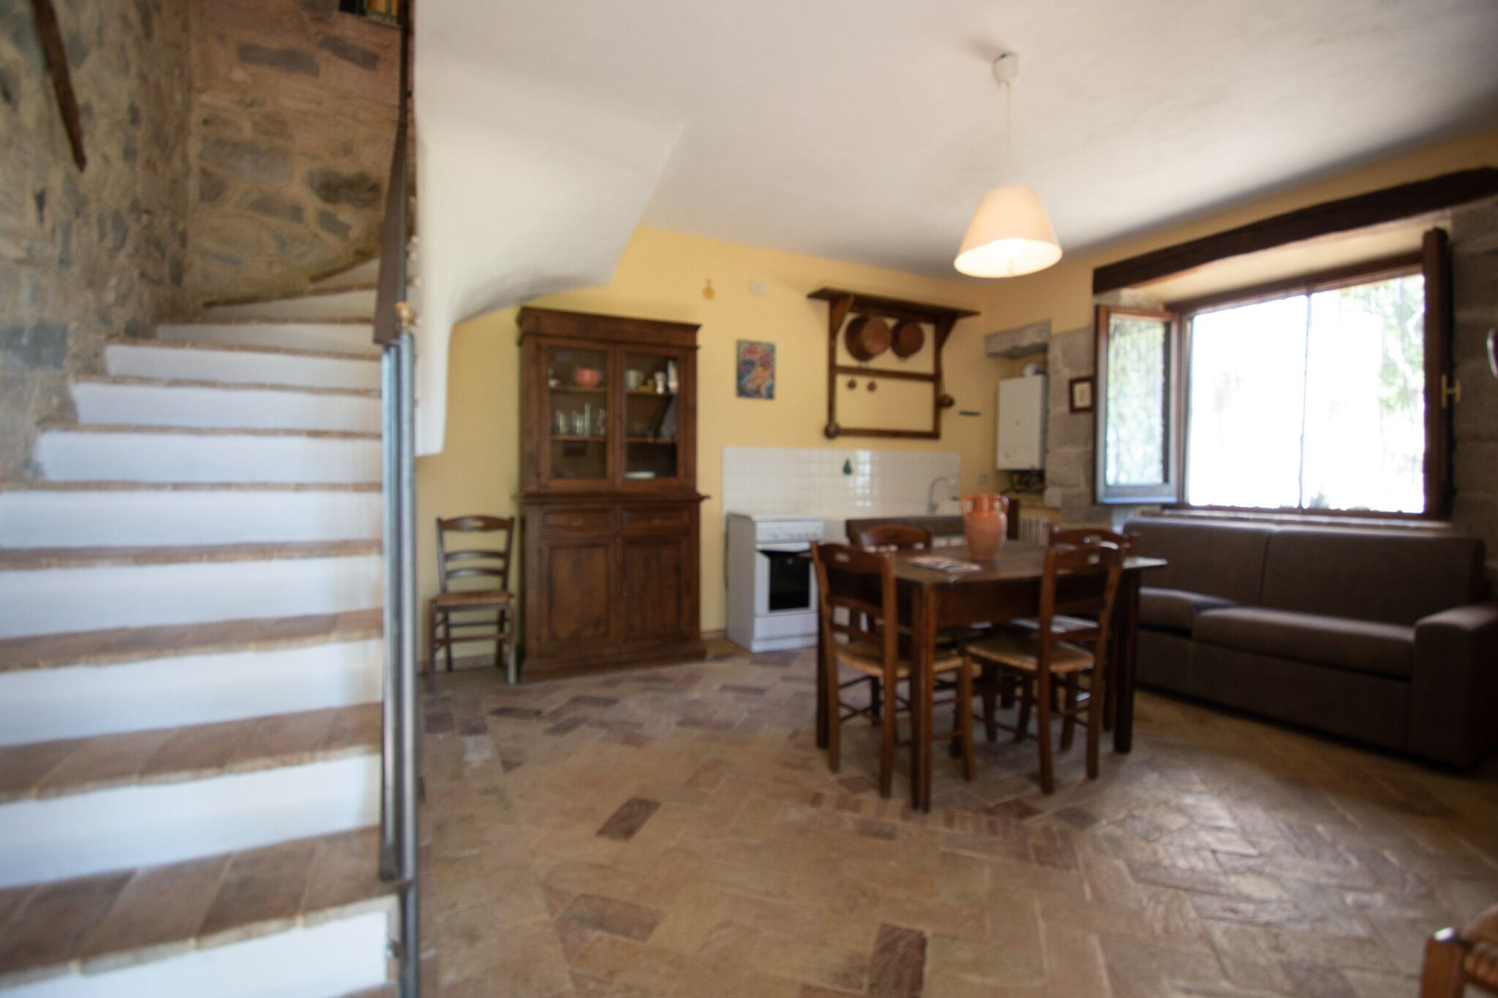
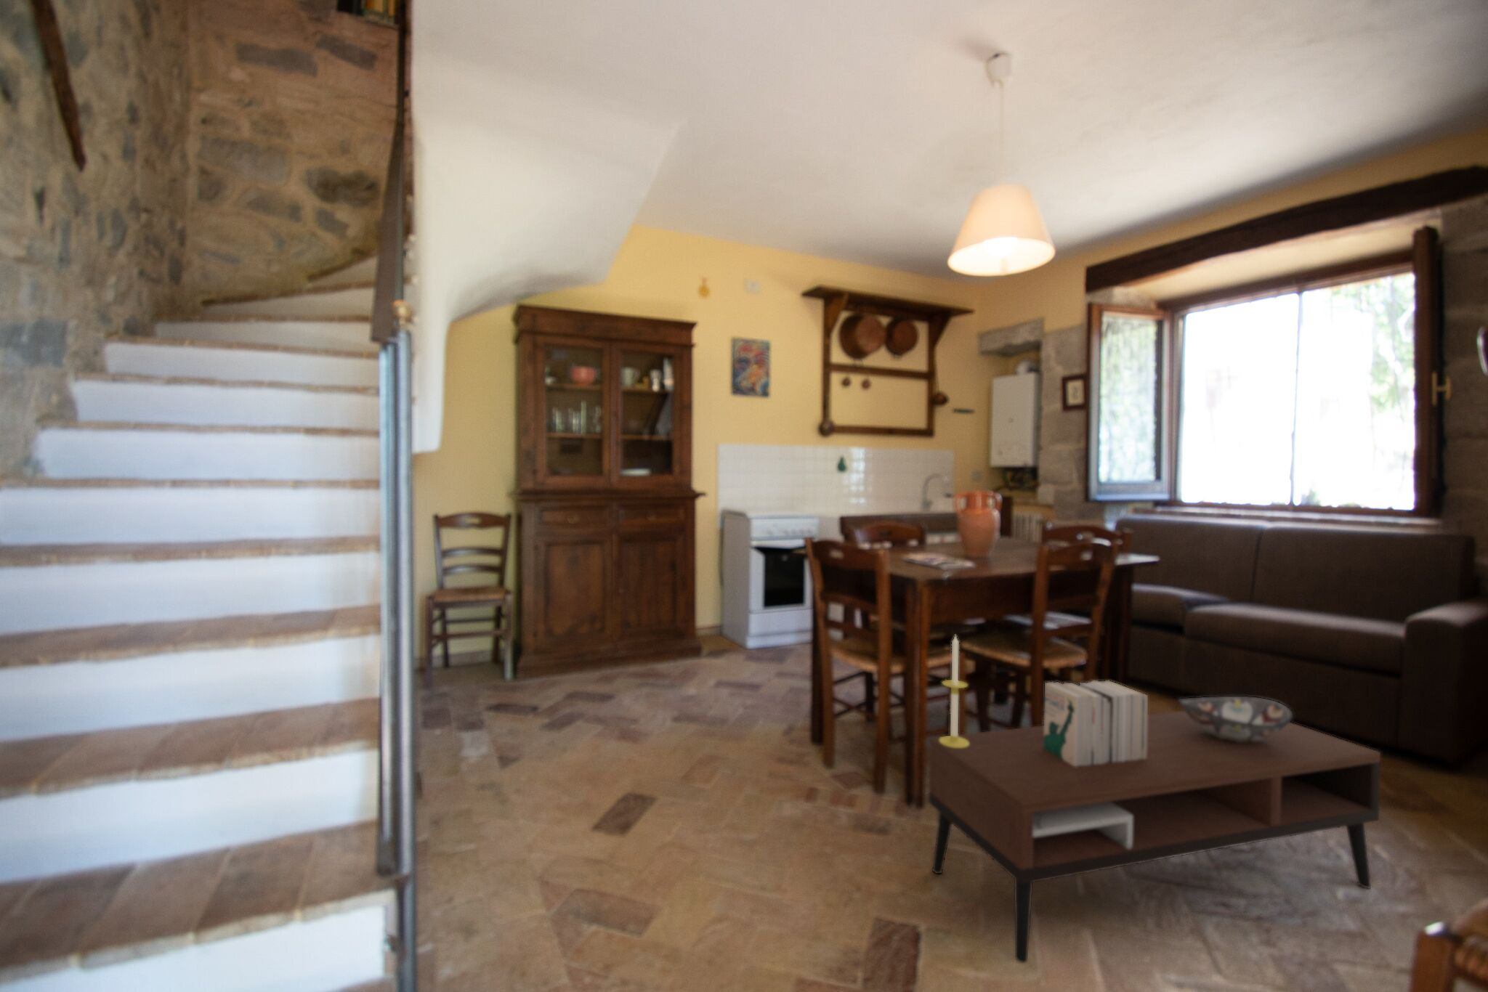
+ candle (954, 688)
+ coffee table (1149, 812)
+ ceramic bowl (1233, 719)
+ books (1094, 719)
